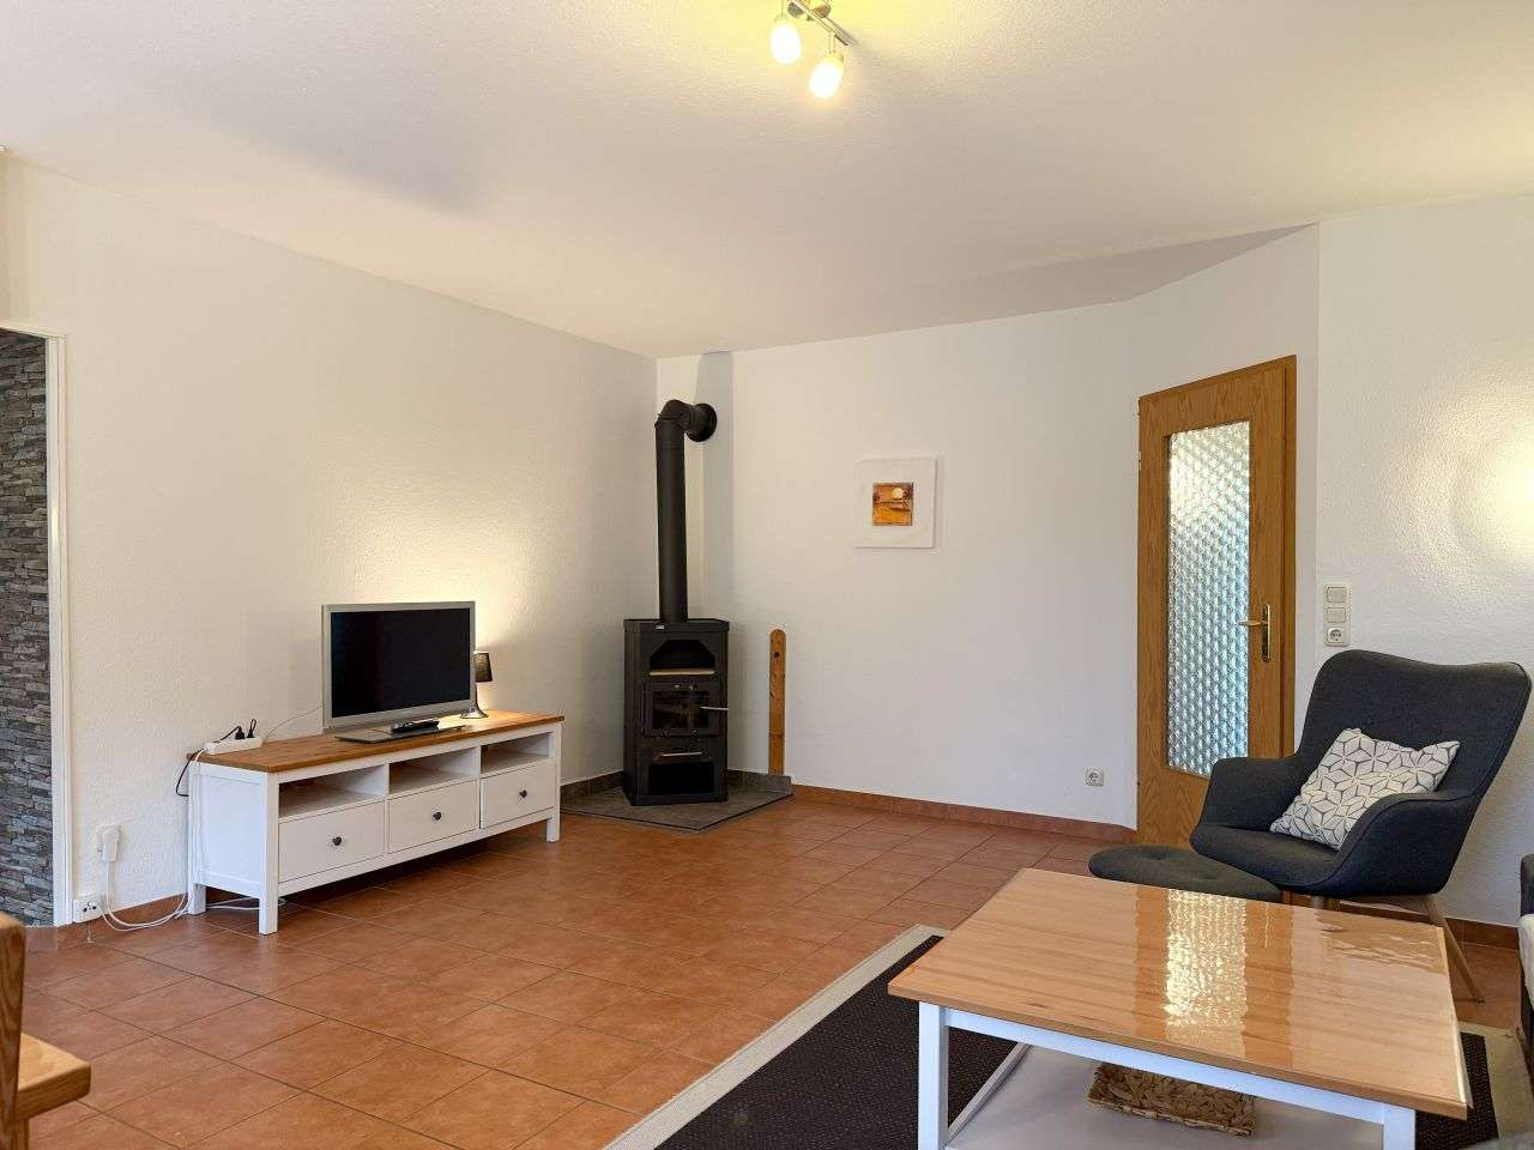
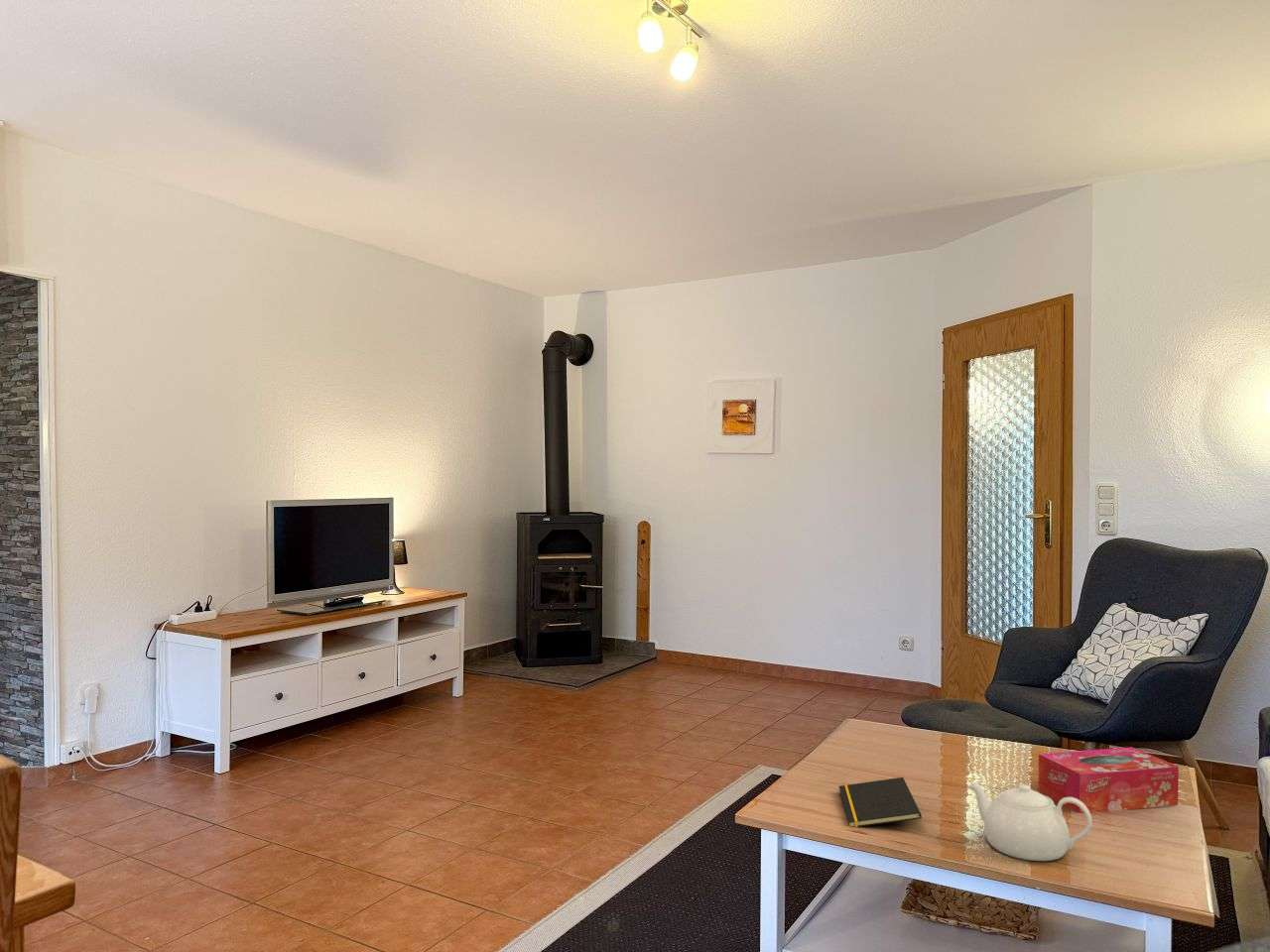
+ notepad (877, 801)
+ teapot (1027, 816)
+ tissue box (1106, 778)
